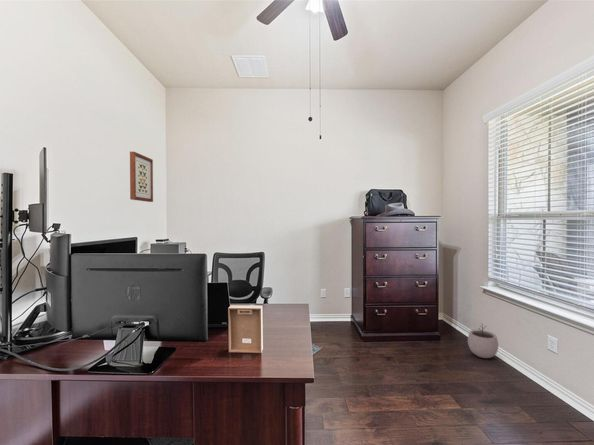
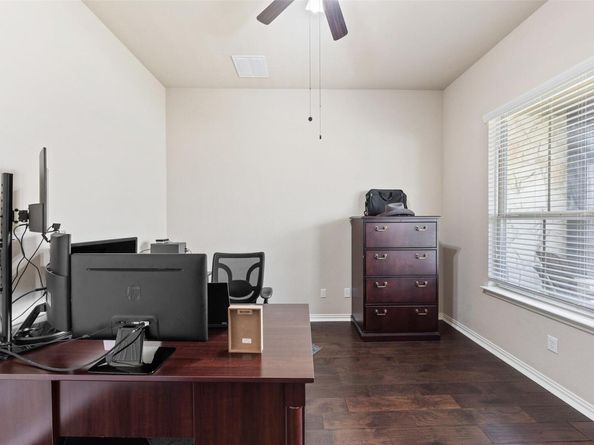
- plant pot (482, 340)
- wall art (142, 178)
